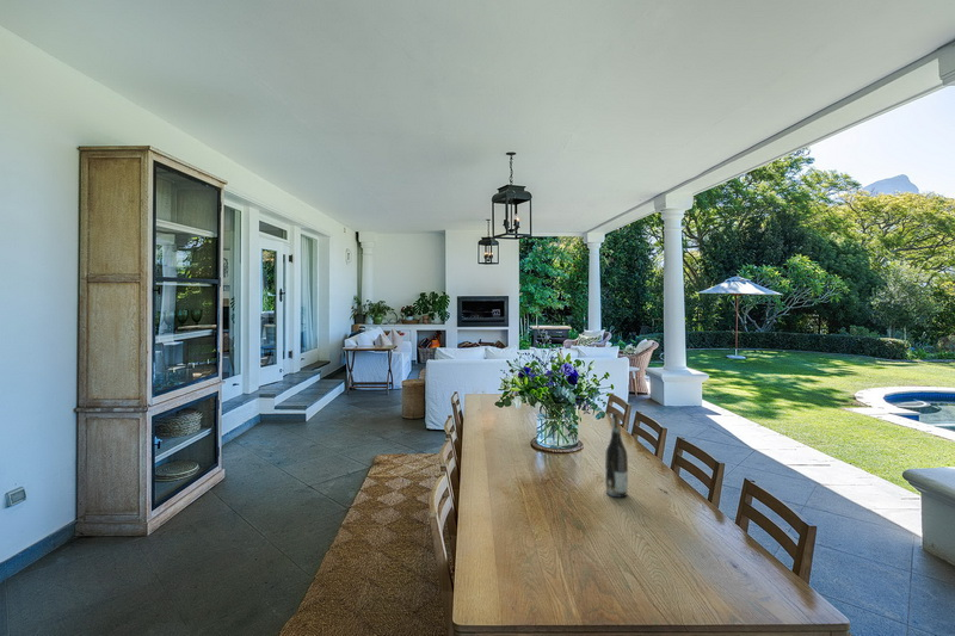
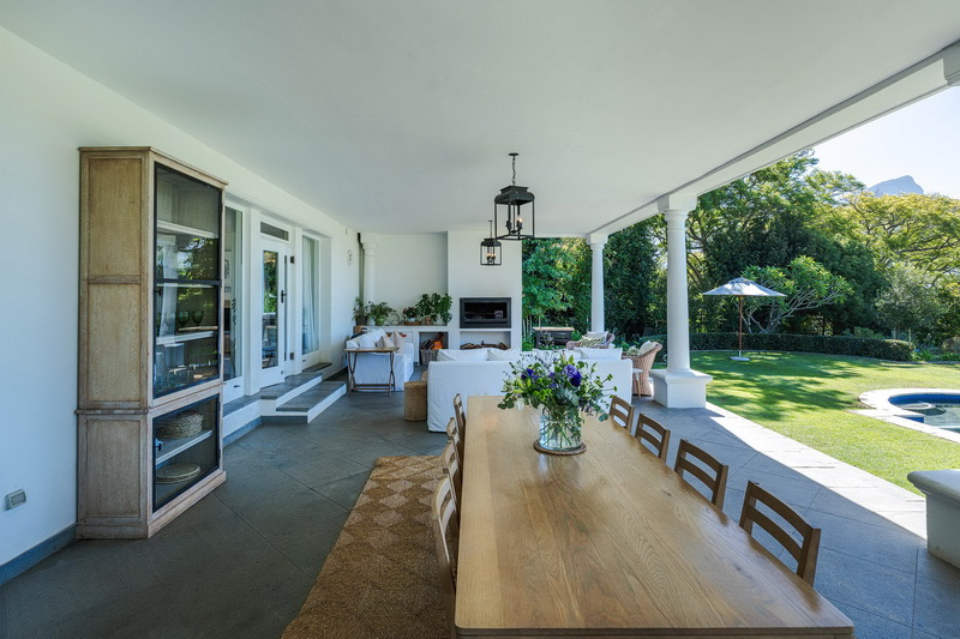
- wine bottle (616, 452)
